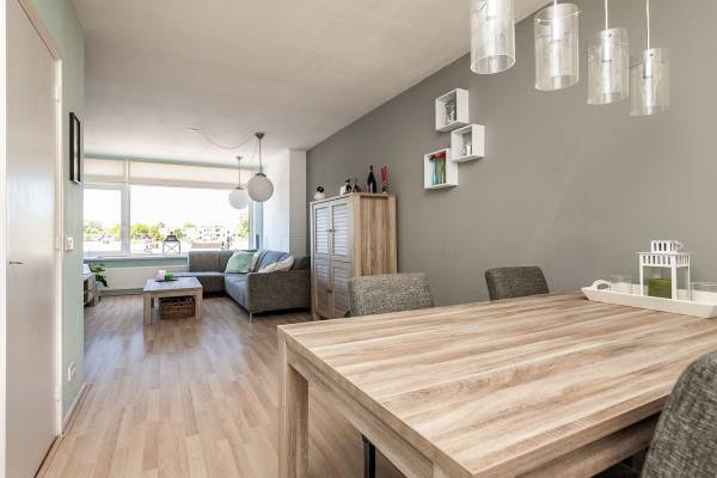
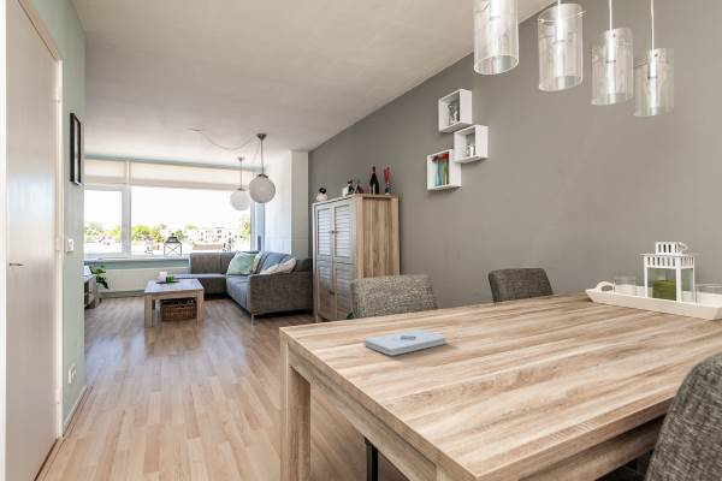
+ notepad (406, 340)
